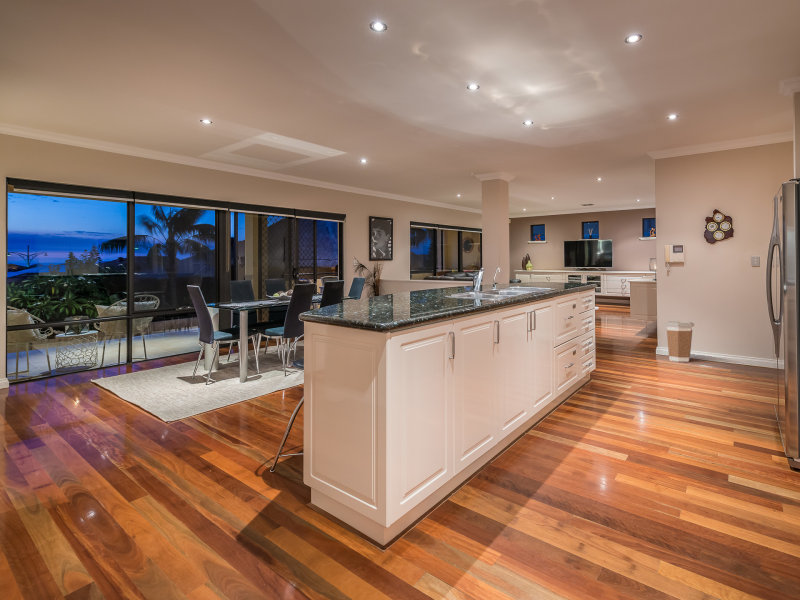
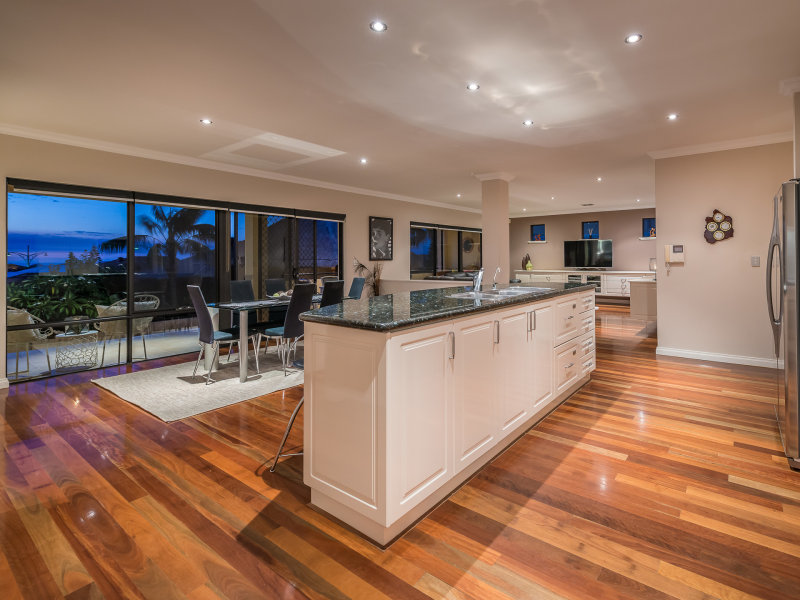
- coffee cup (679, 341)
